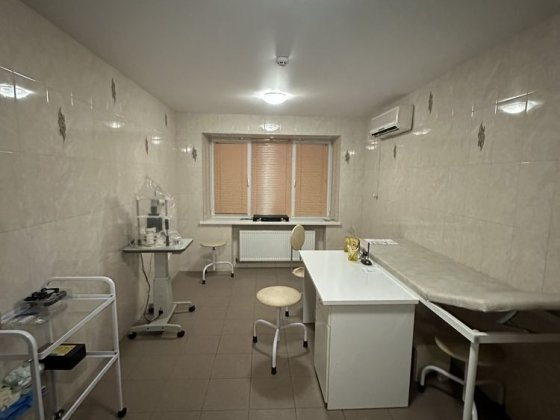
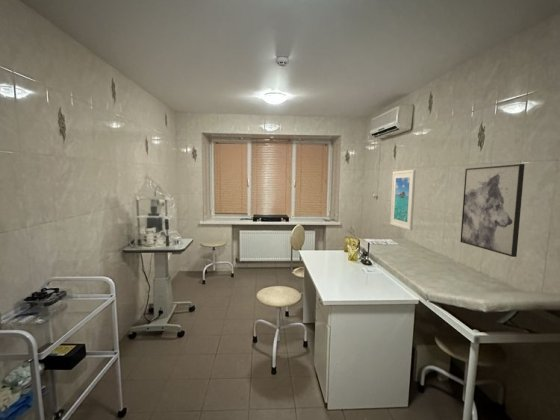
+ wall art (488, 208)
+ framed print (401, 199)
